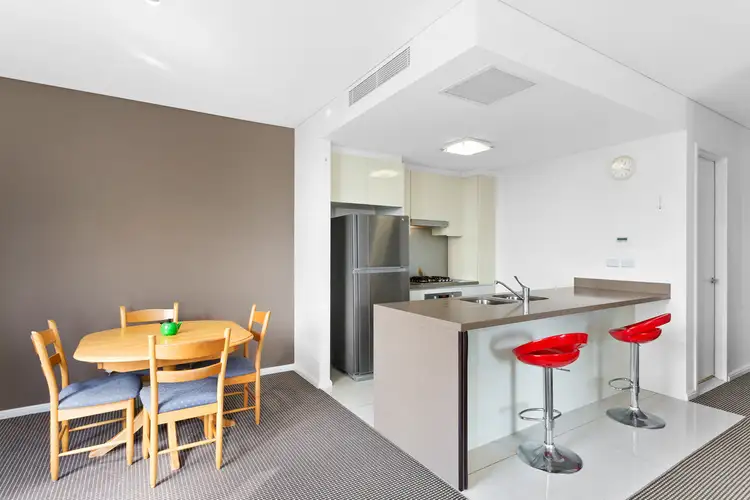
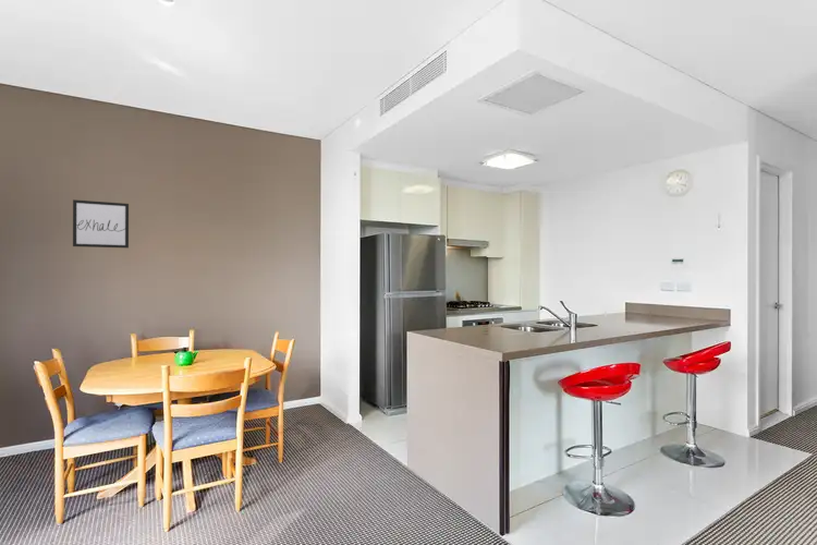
+ wall art (101, 225)
